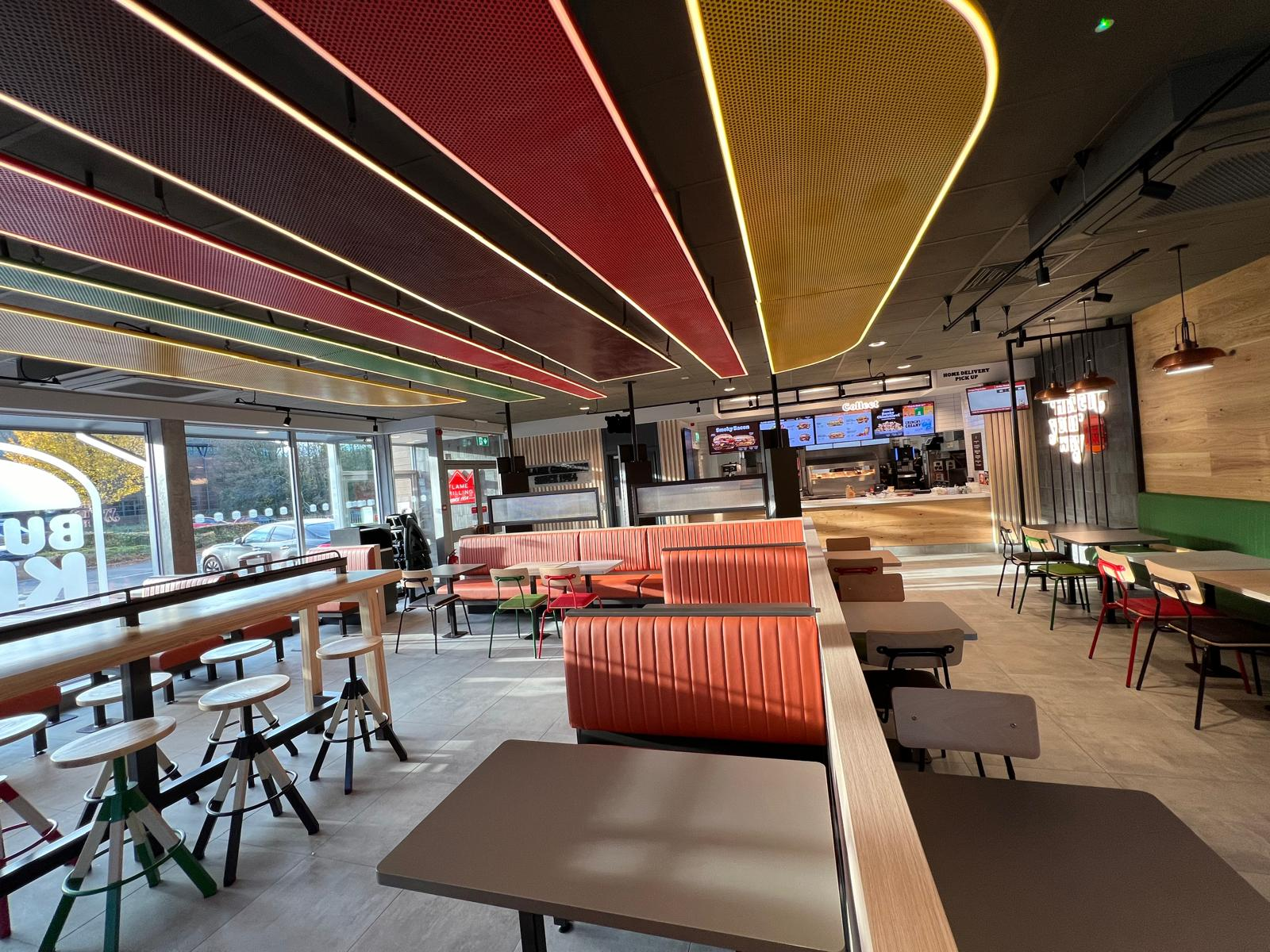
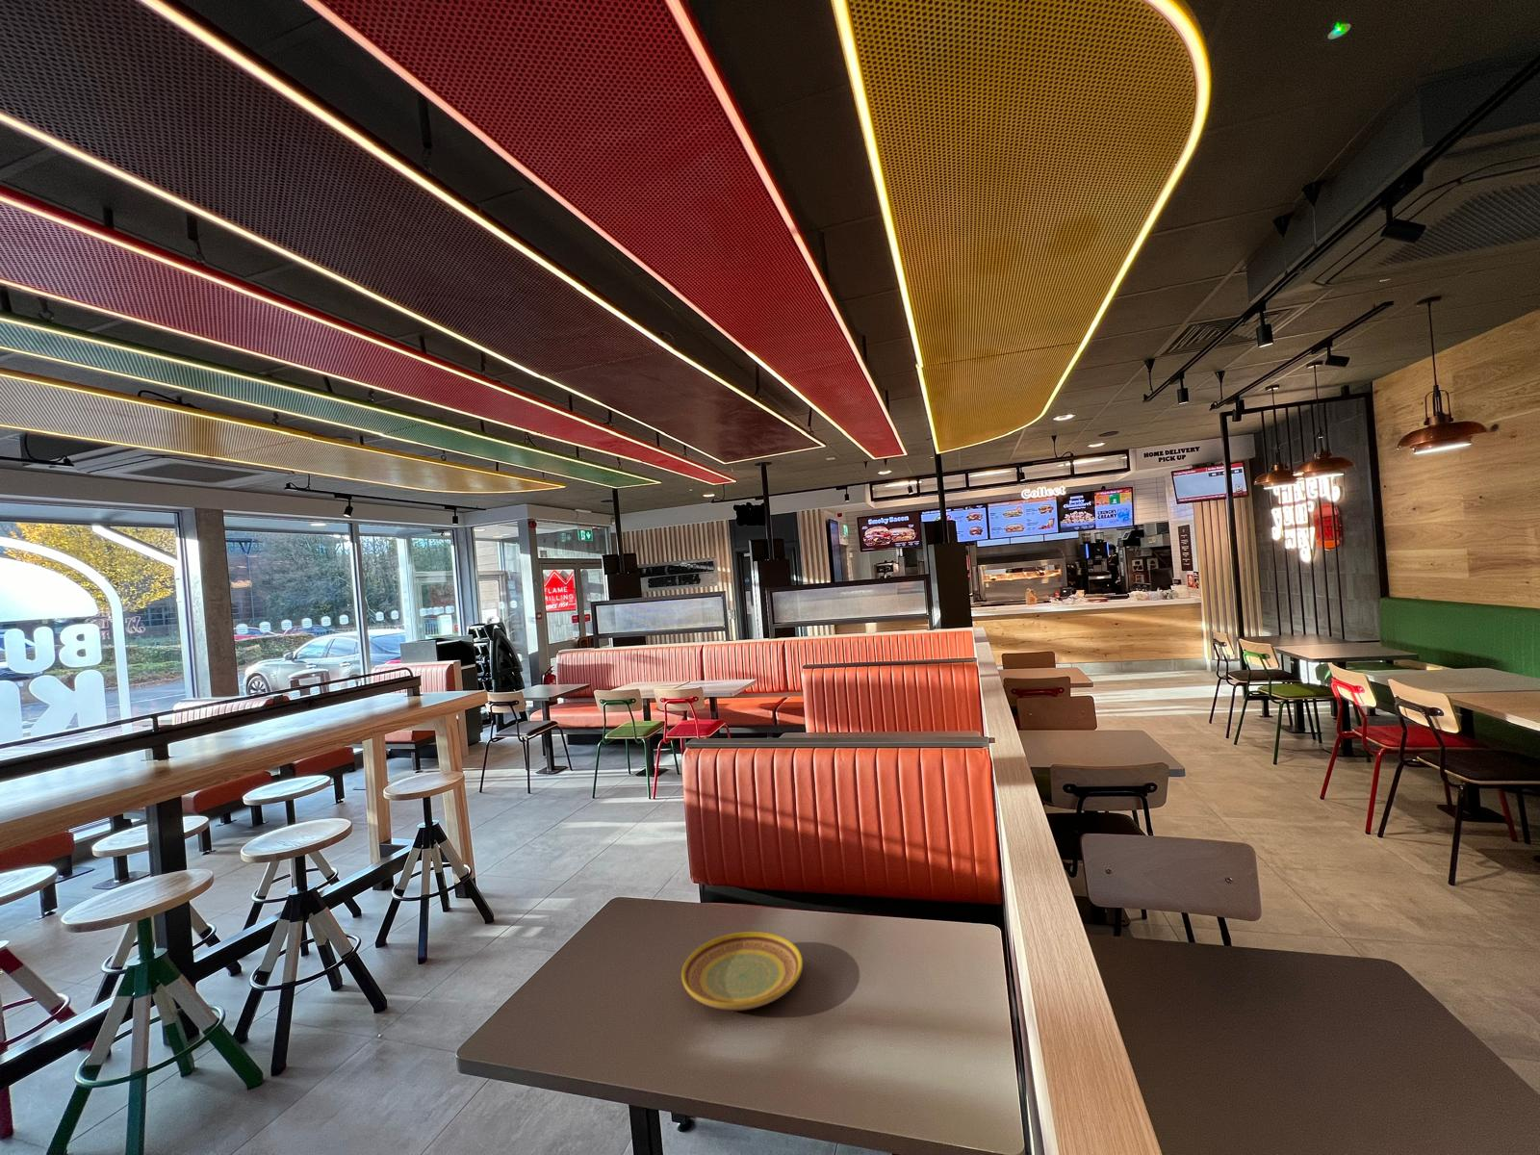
+ plate (742, 972)
